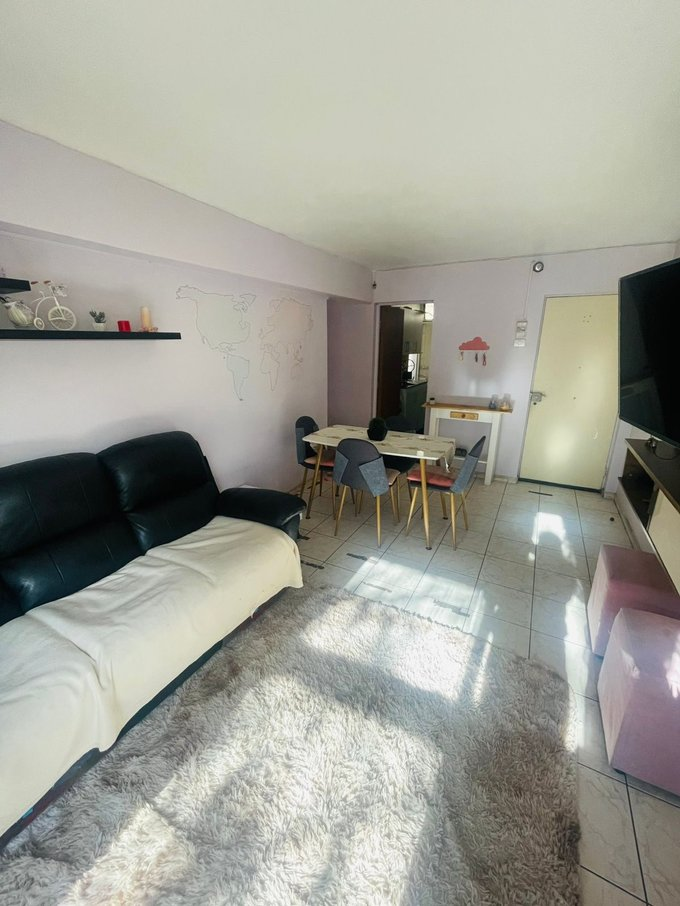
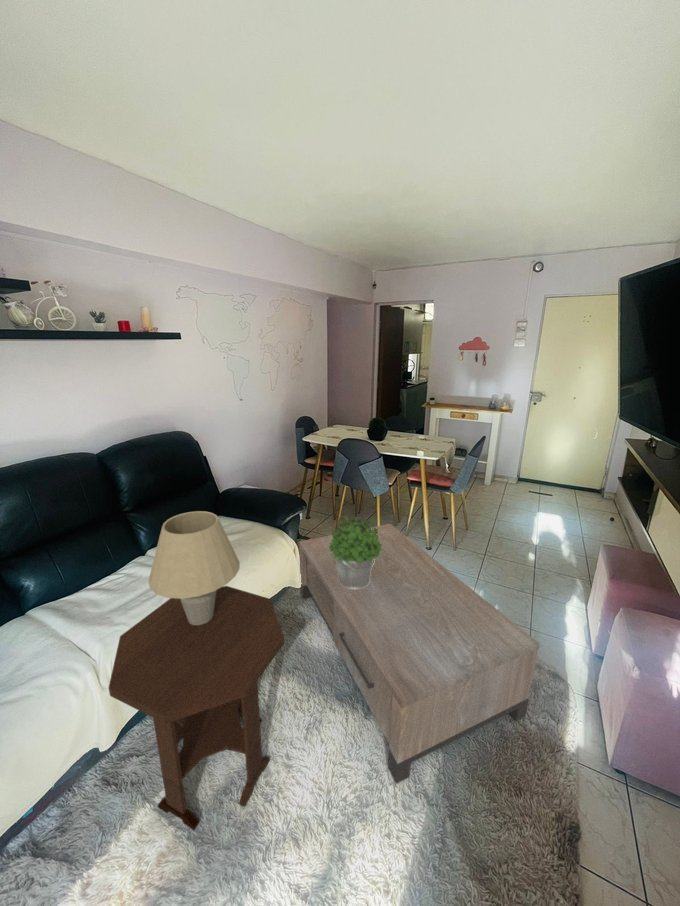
+ potted plant (358, 550)
+ coffee table (392, 613)
+ side table (209, 701)
+ table lamp (196, 570)
